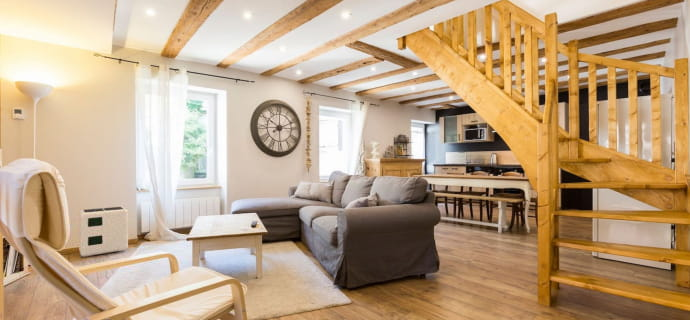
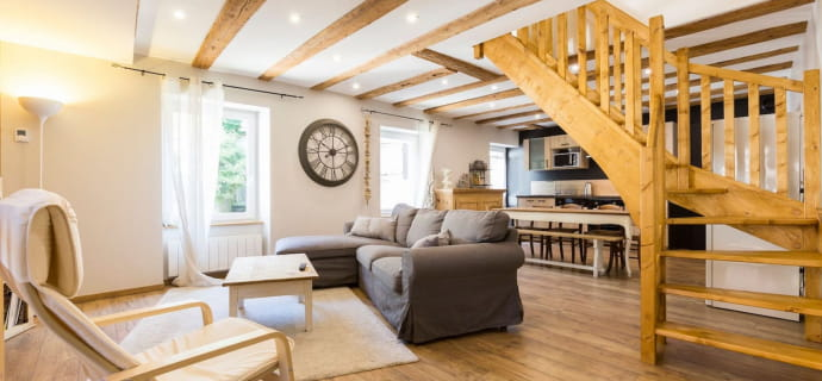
- air purifier (103, 230)
